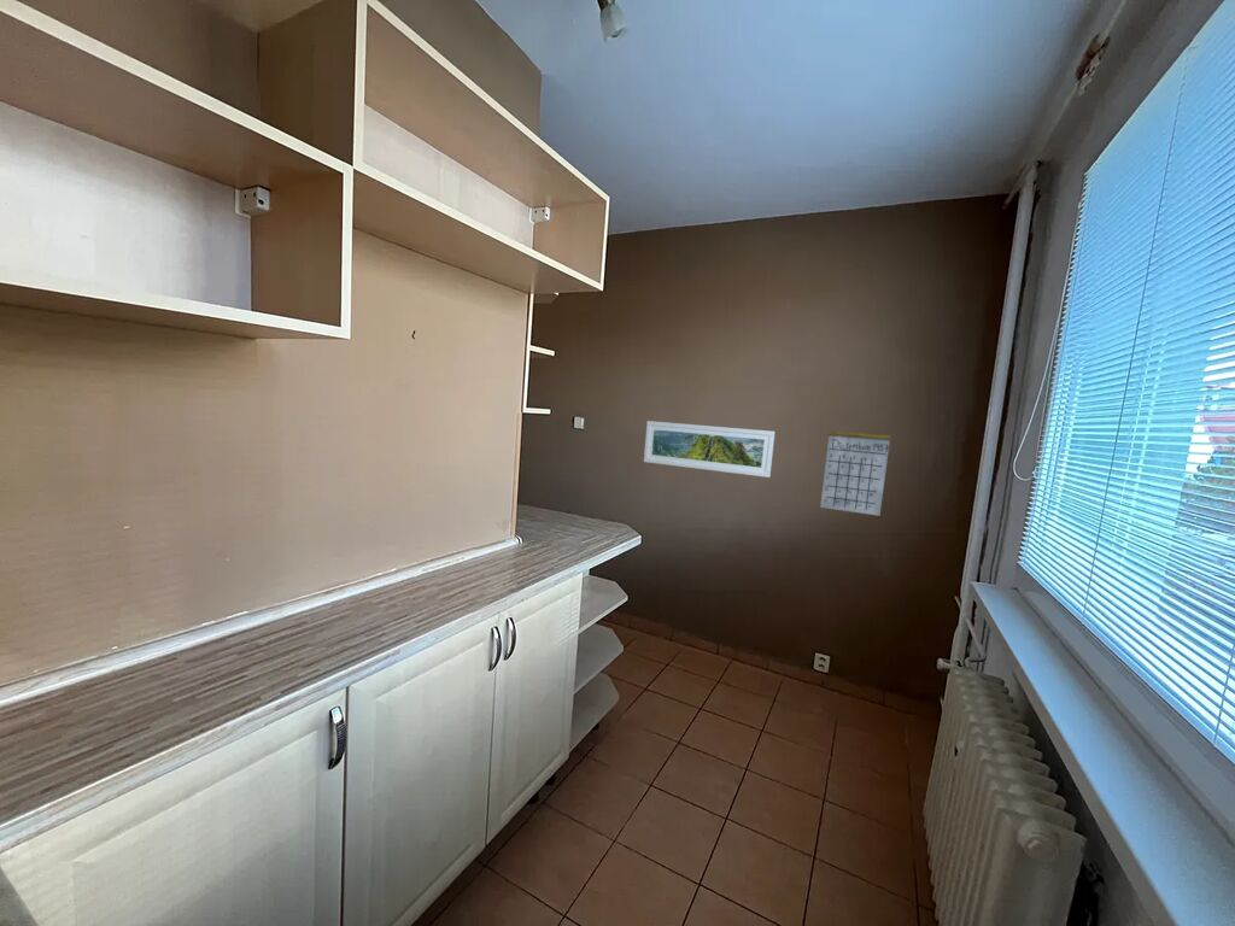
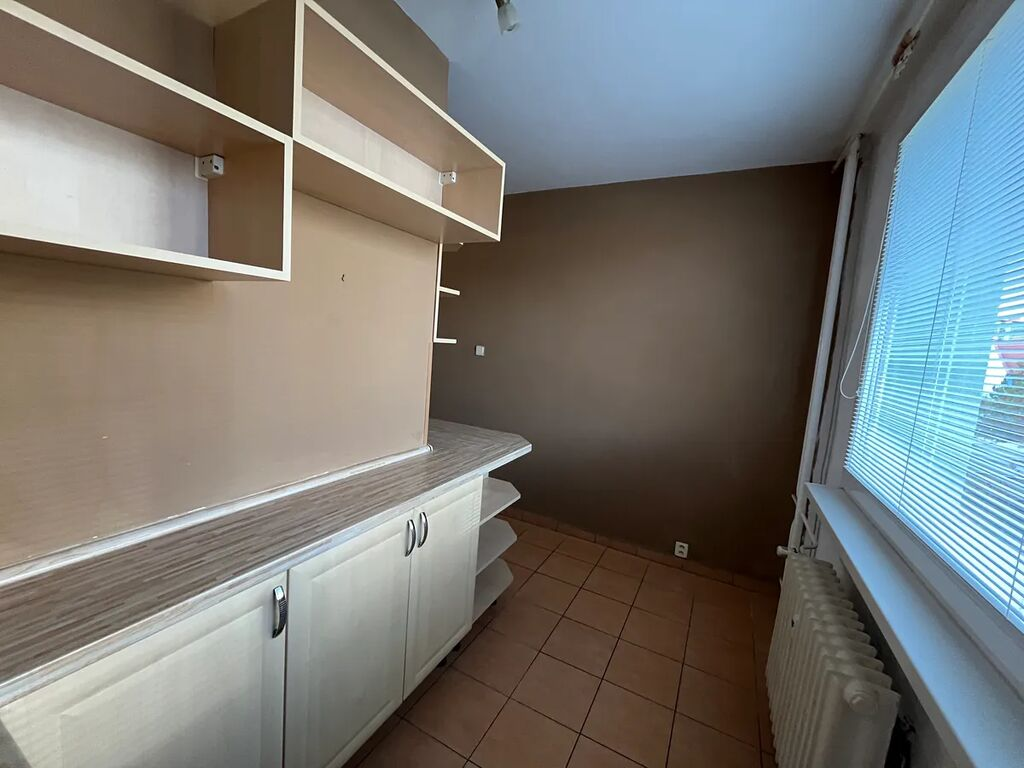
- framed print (704, 447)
- calendar (855, 463)
